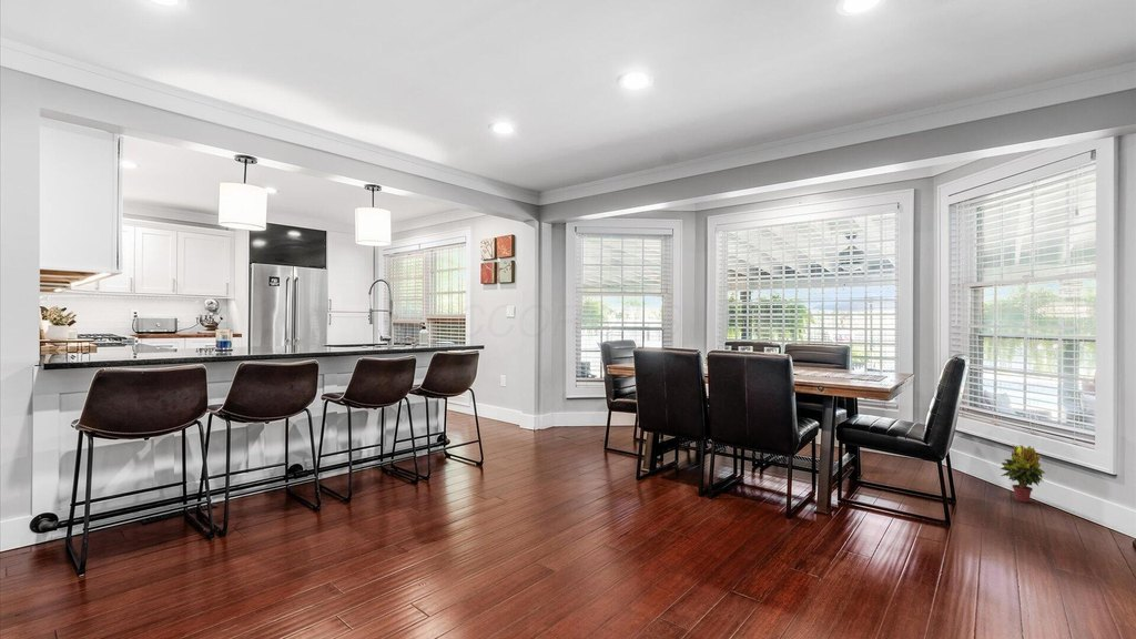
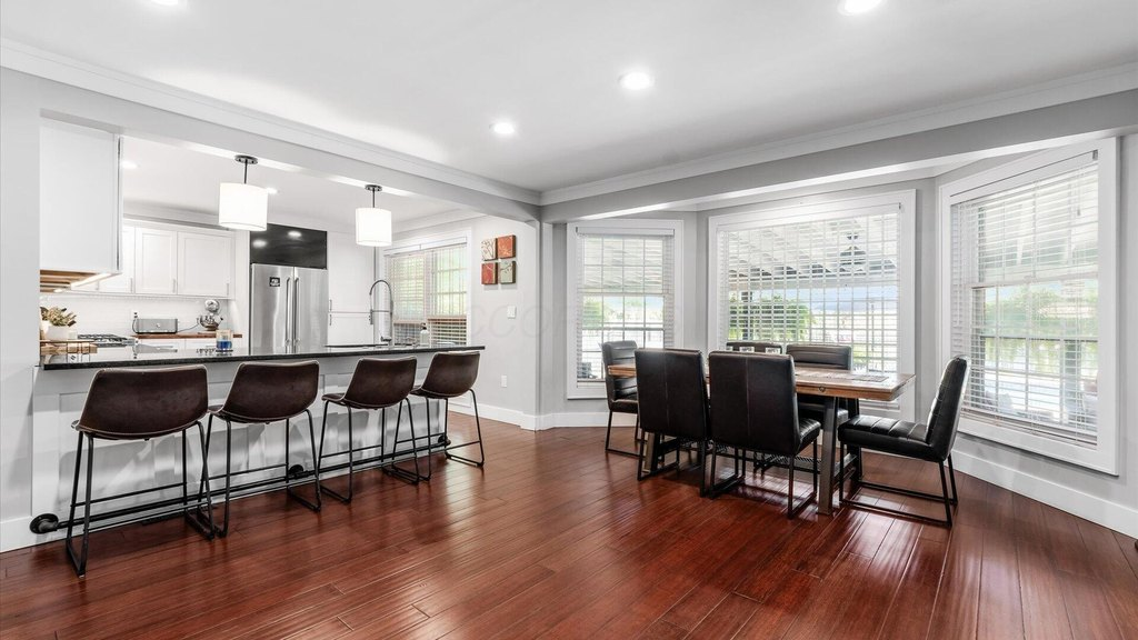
- potted plant (1023, 473)
